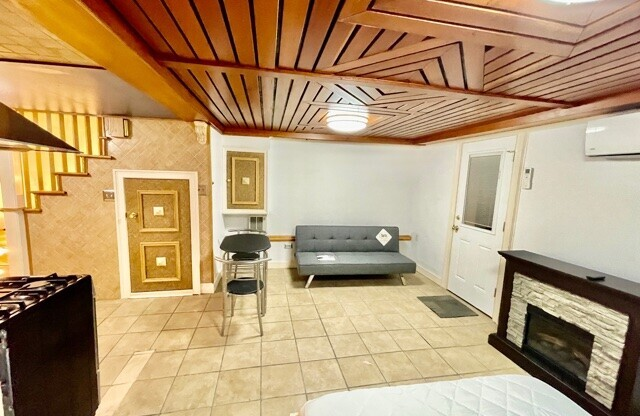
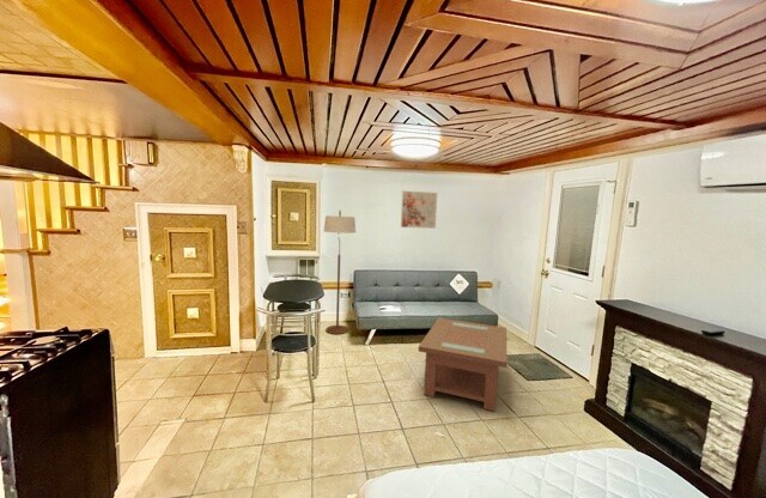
+ coffee table (464, 358)
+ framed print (419, 209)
+ floor lamp (339, 271)
